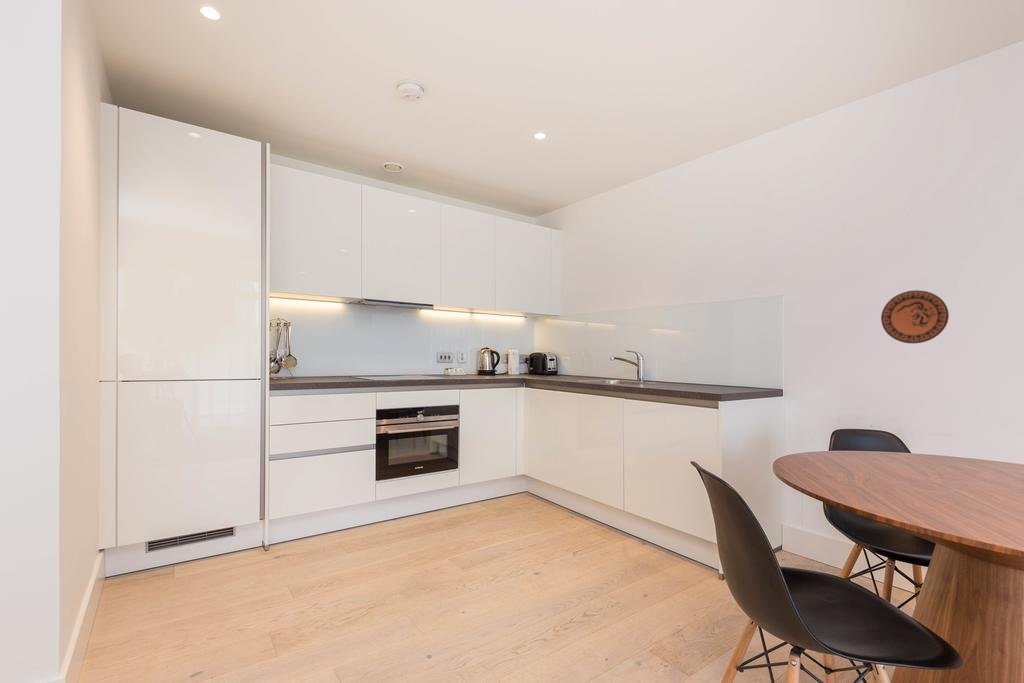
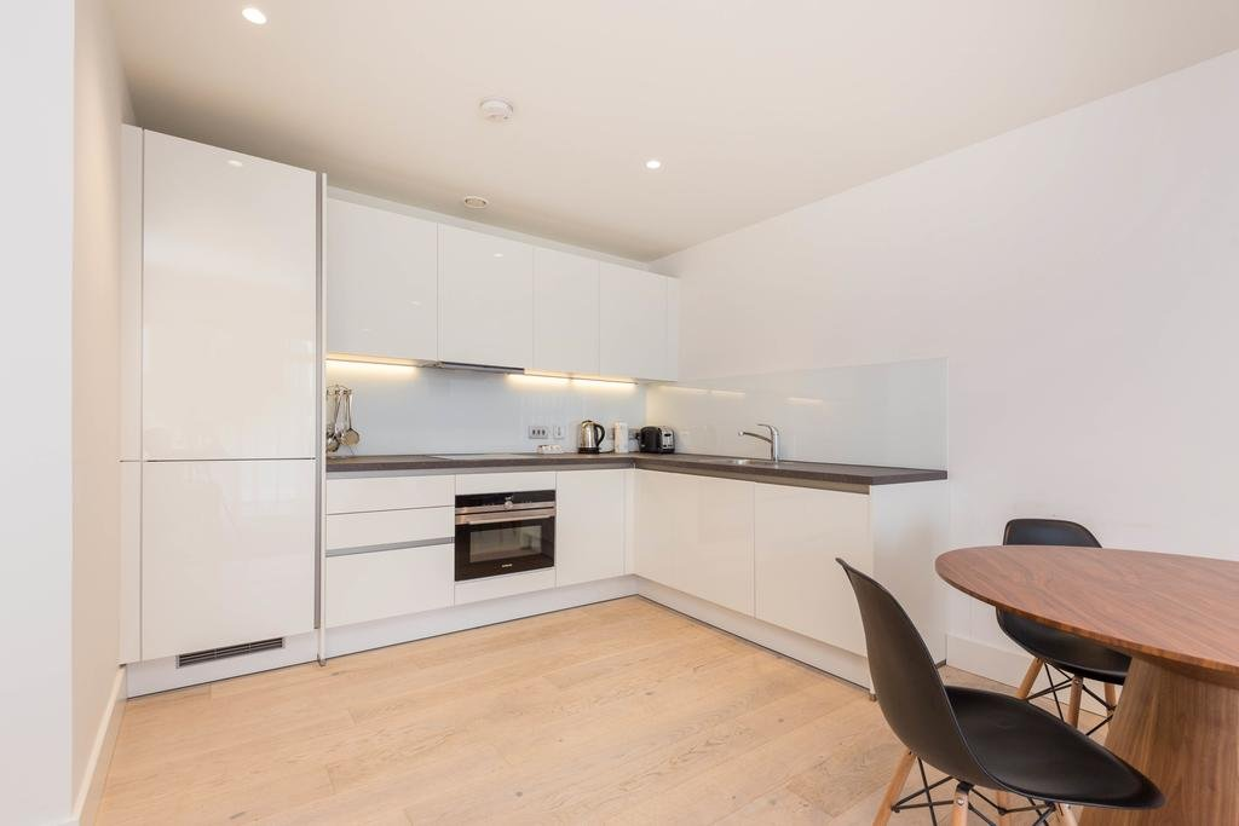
- decorative plate (913, 317)
